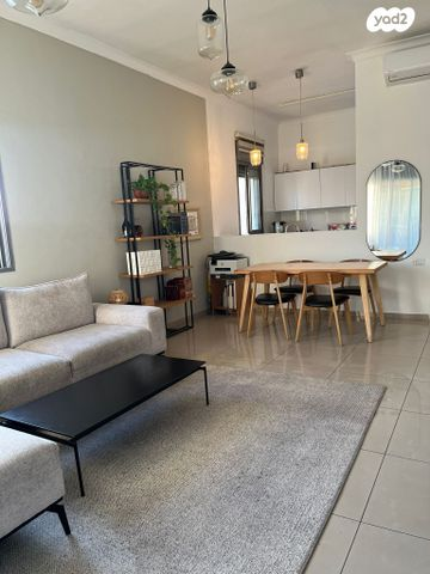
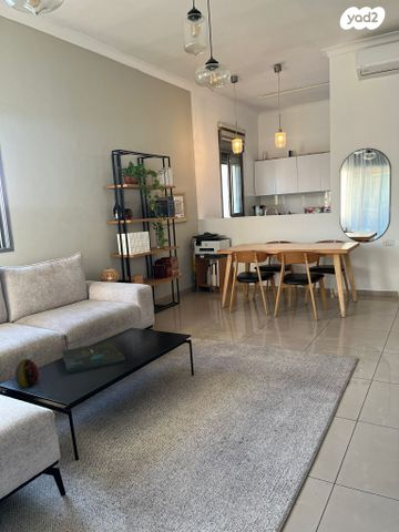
+ board game (92, 354)
+ decorative egg (27, 371)
